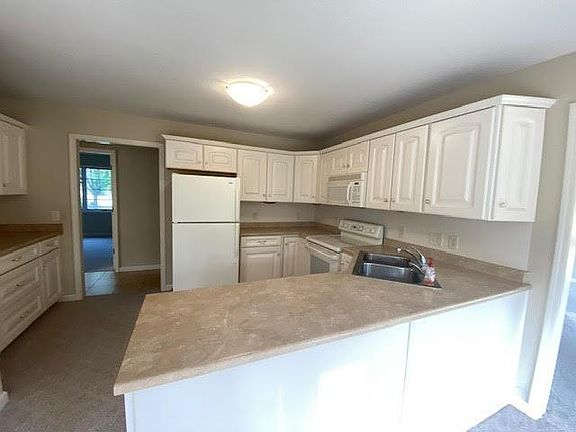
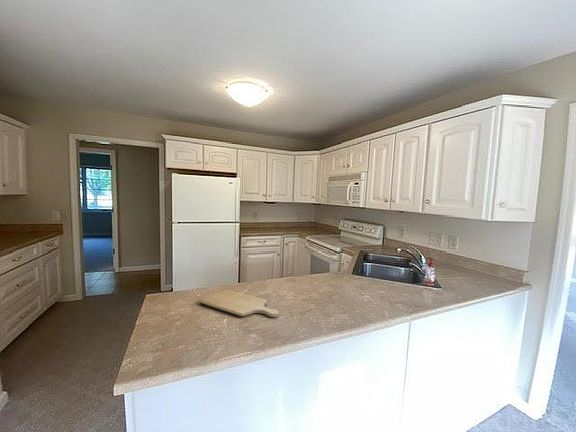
+ chopping board (242, 303)
